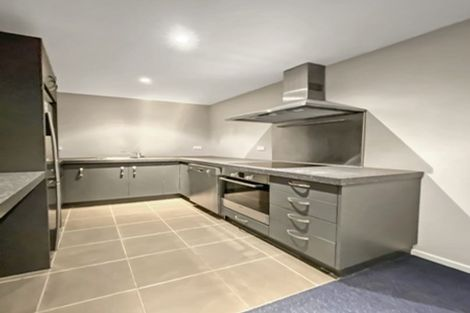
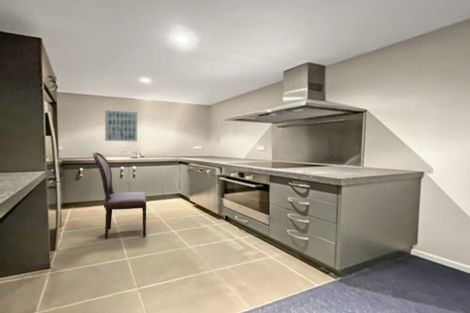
+ wall art (121, 126)
+ dining chair (126, 193)
